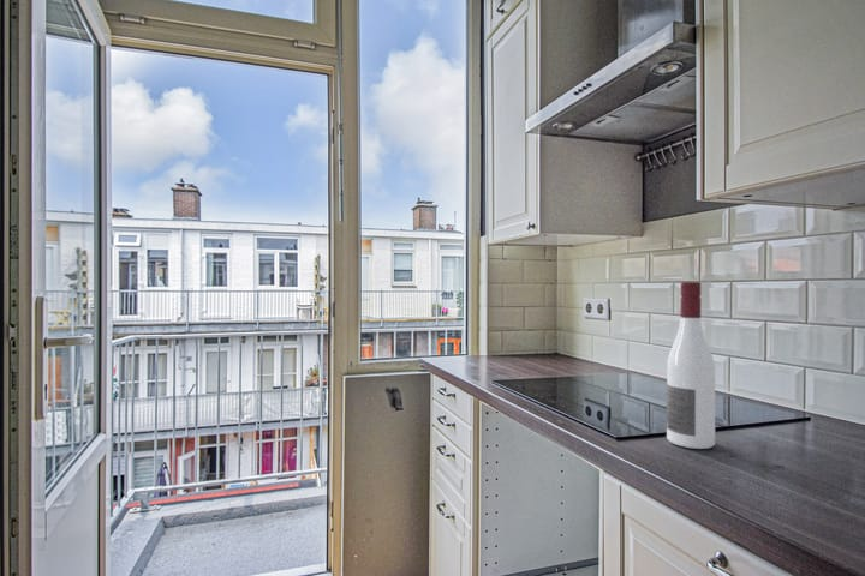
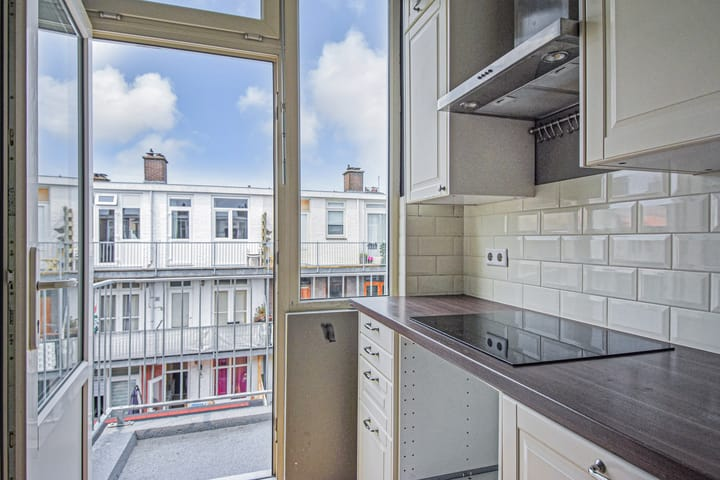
- alcohol (690, 362)
